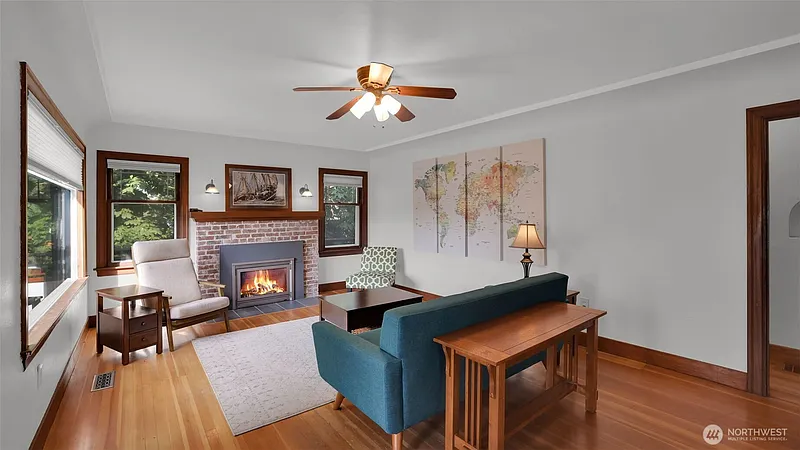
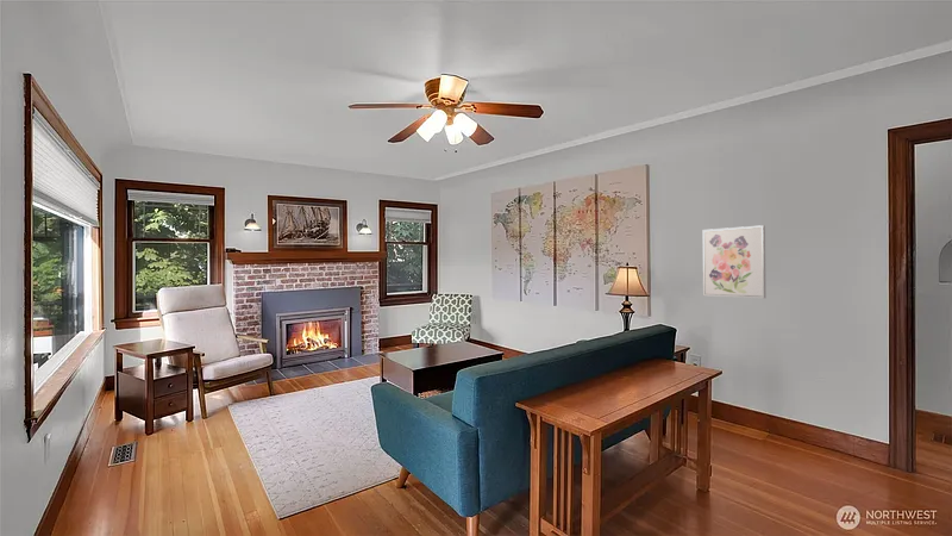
+ wall art (732, 262)
